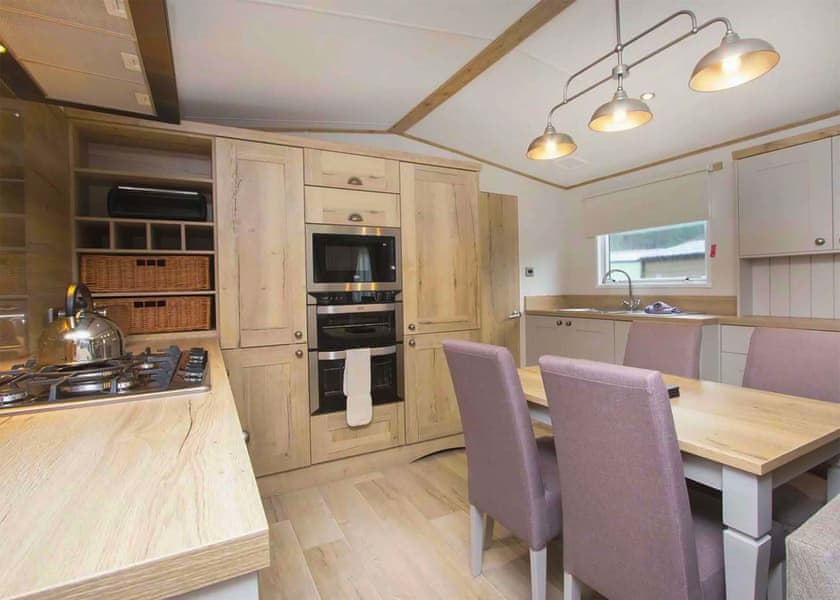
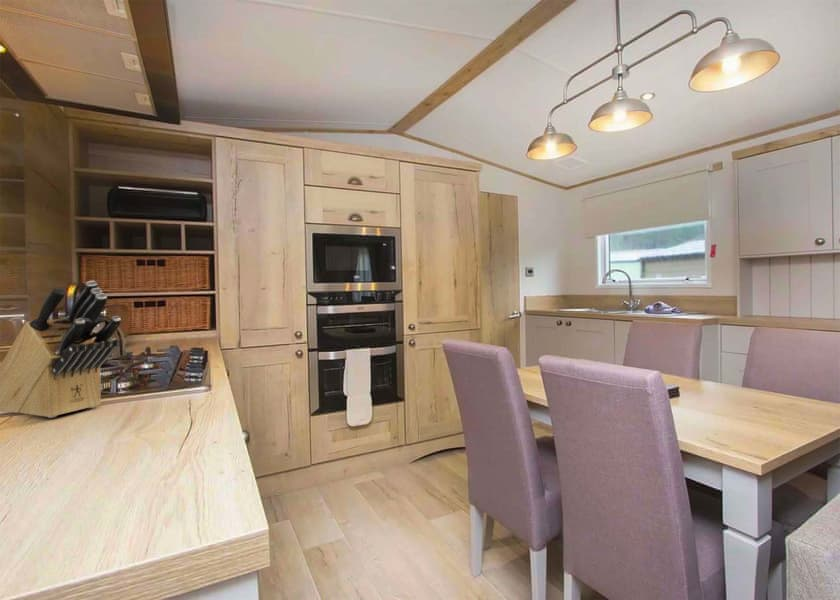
+ knife block (52, 345)
